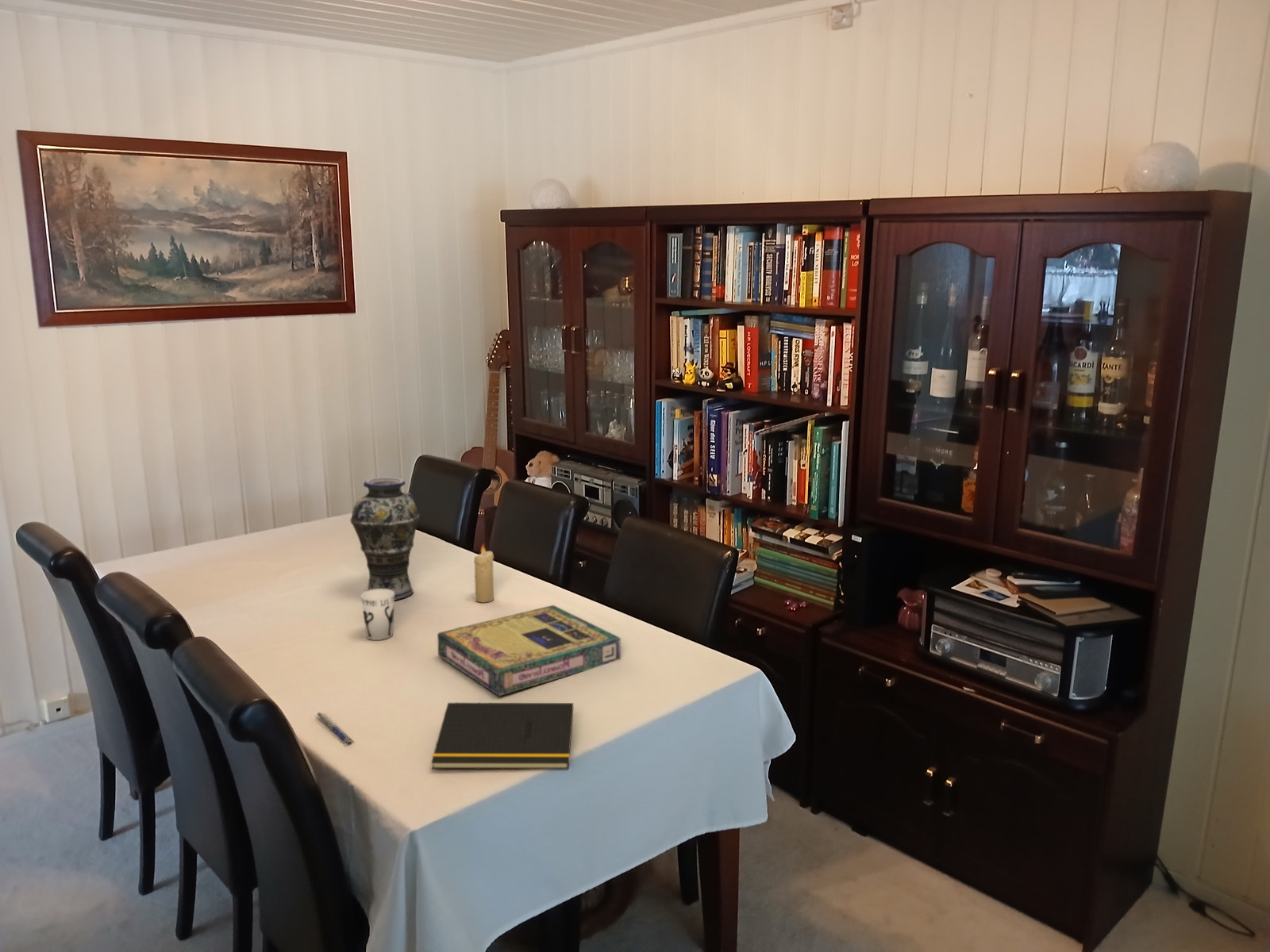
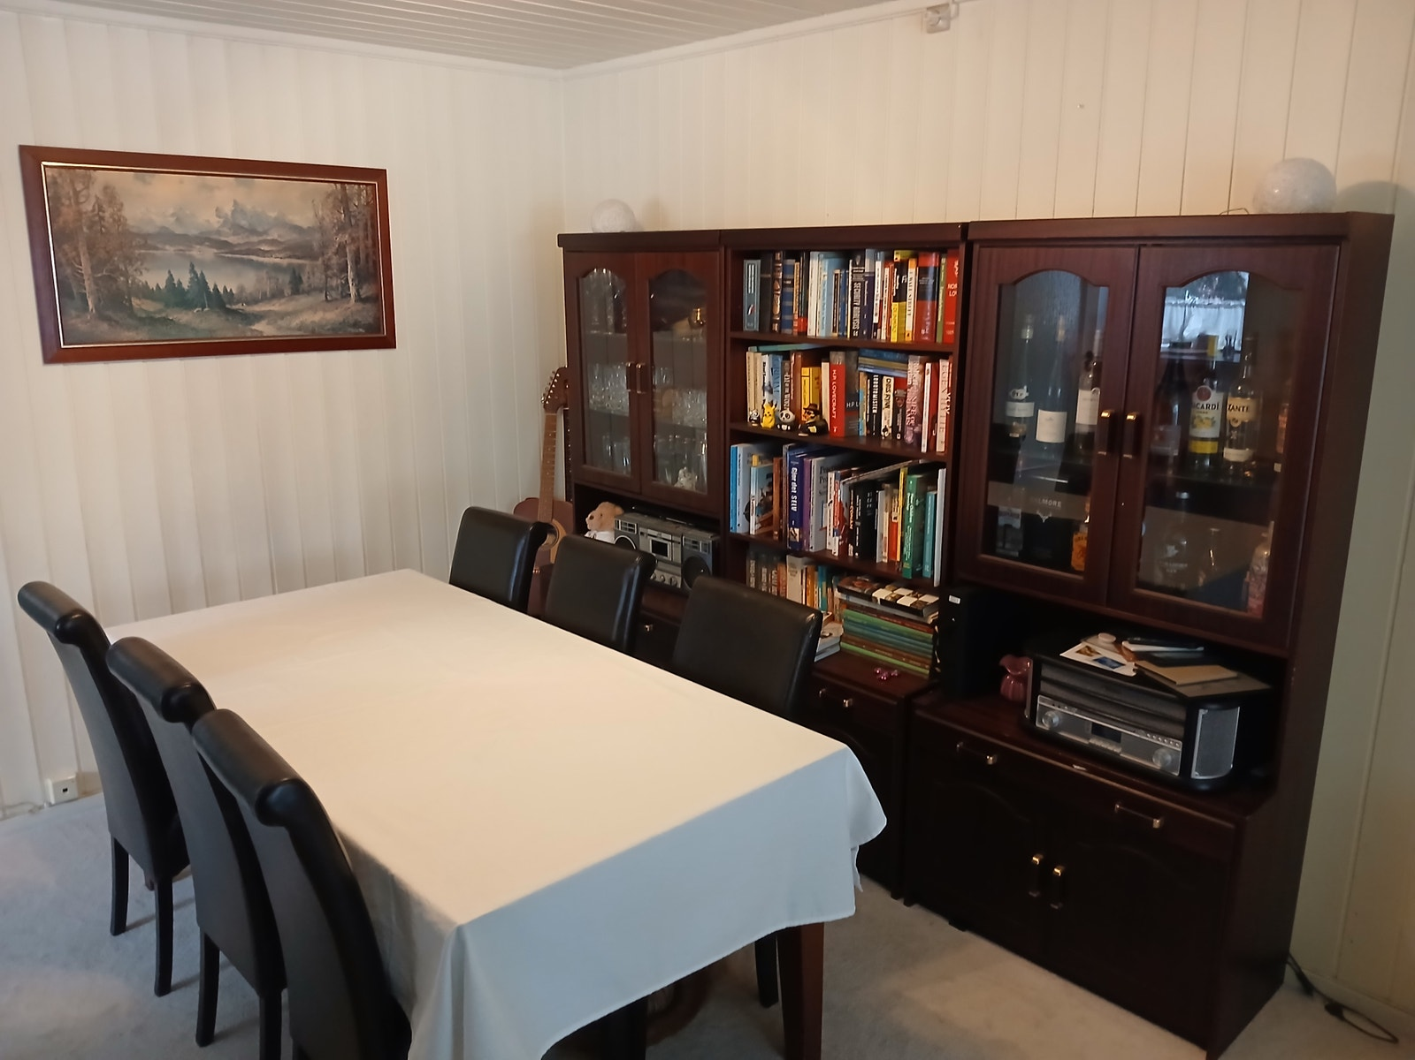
- cup (379, 615)
- video game box (529, 646)
- candle (483, 571)
- vase (386, 537)
- pen (333, 727)
- notepad (506, 734)
